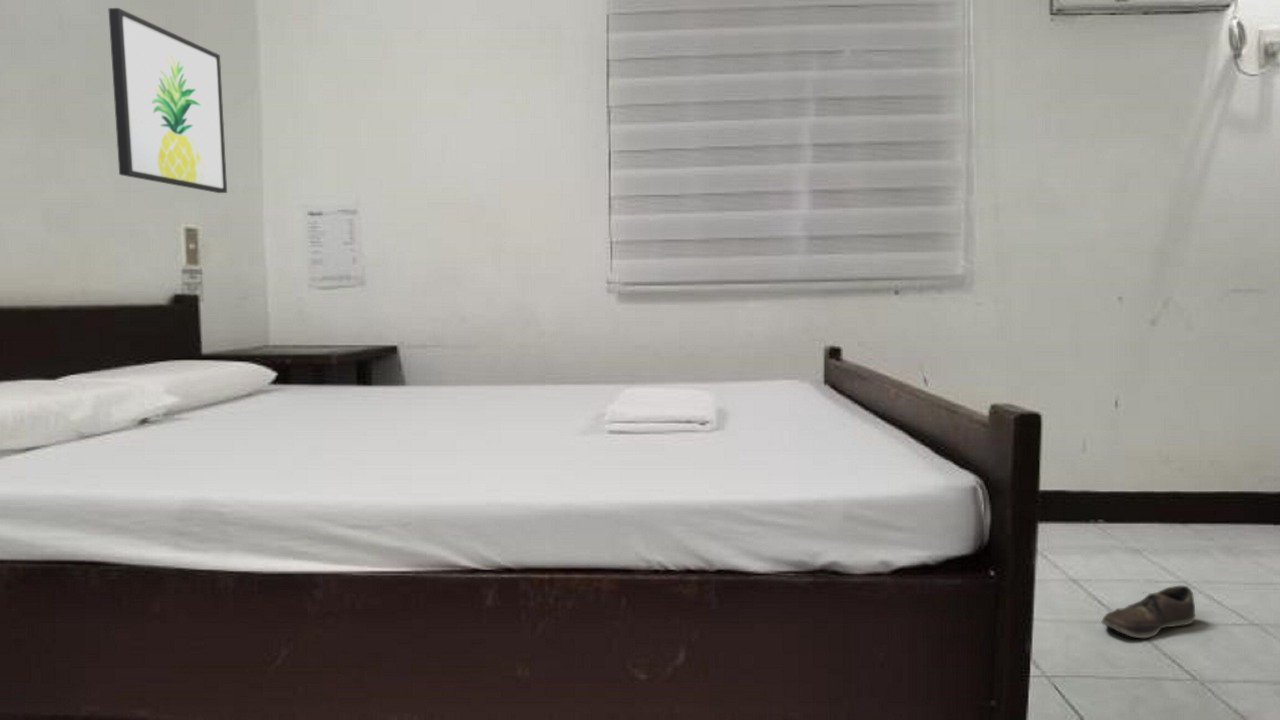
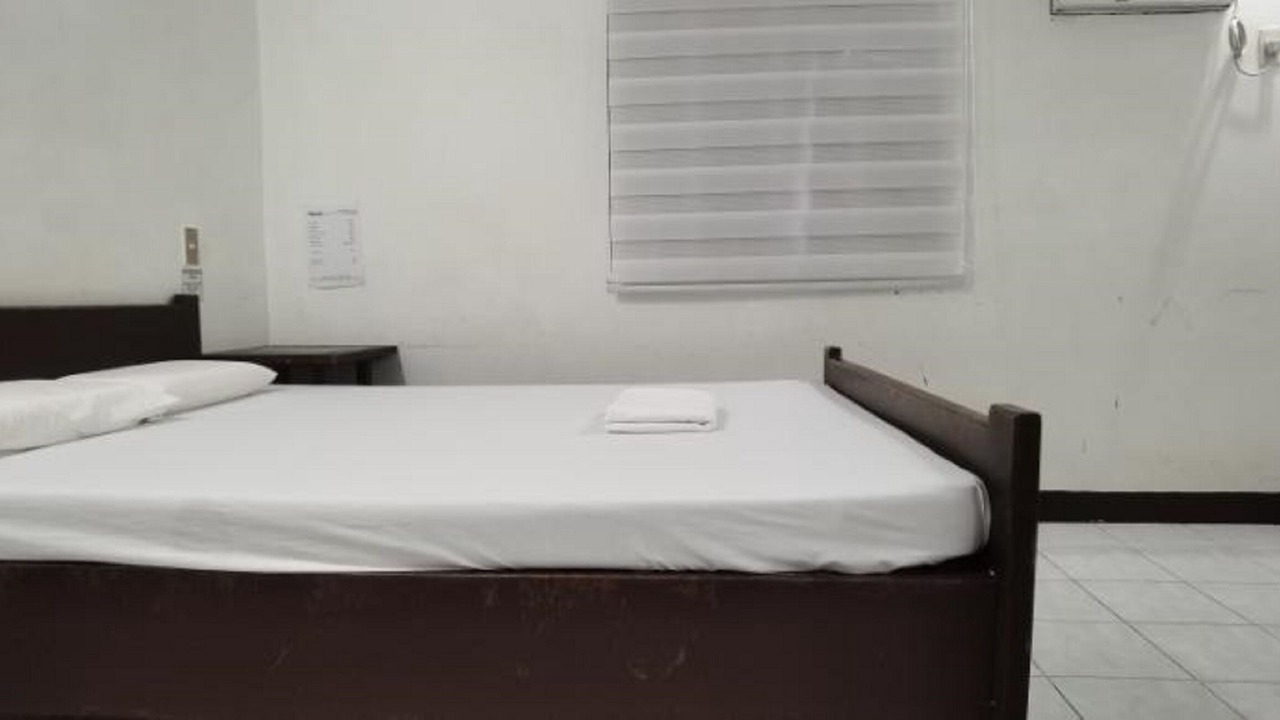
- wall art (173, 109)
- shoe (1148, 609)
